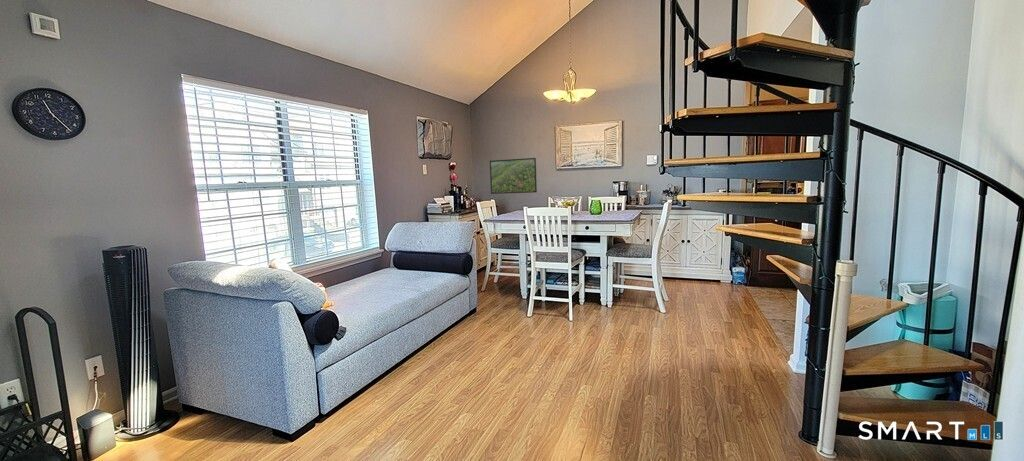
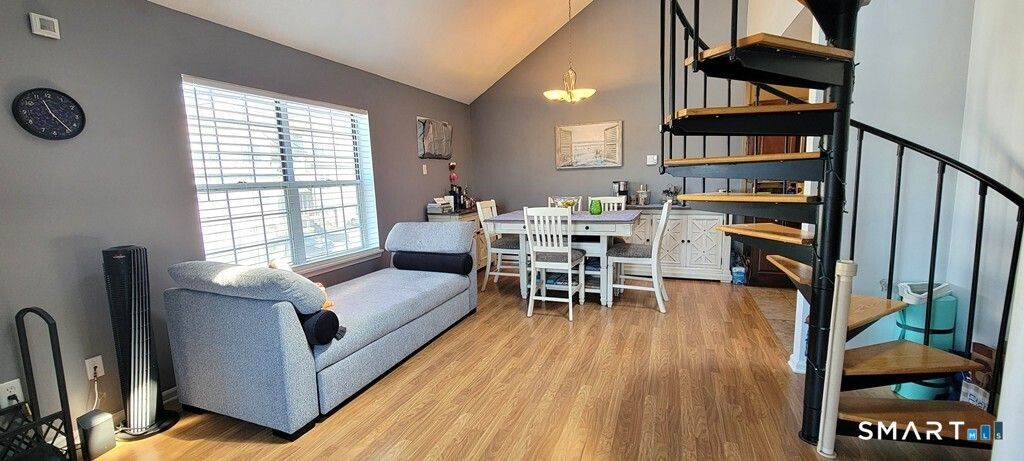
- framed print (512, 176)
